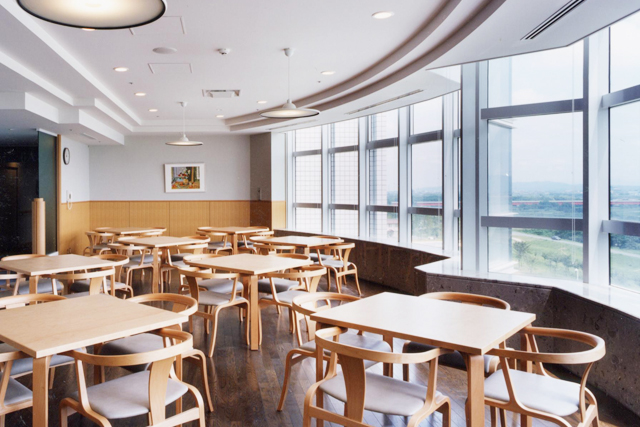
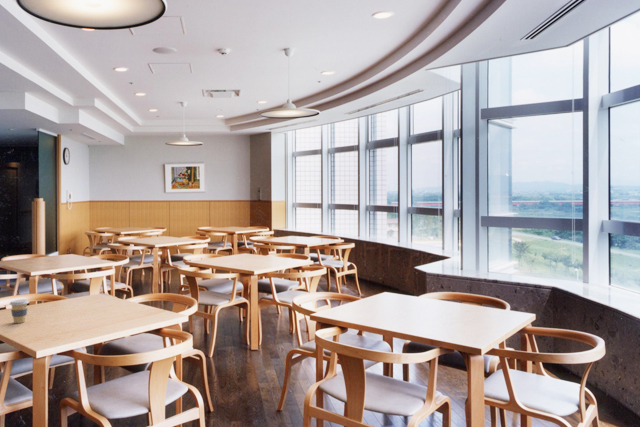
+ coffee cup (19, 311)
